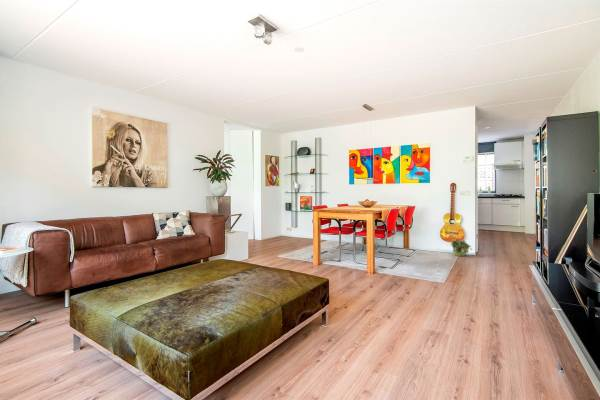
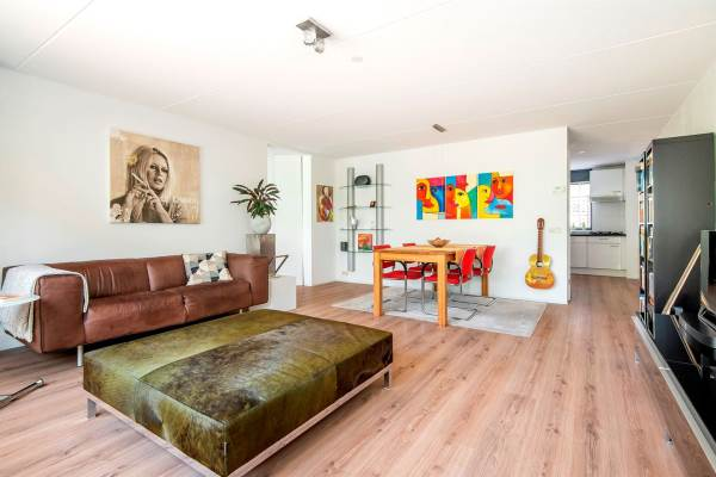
- potted plant (461, 246)
